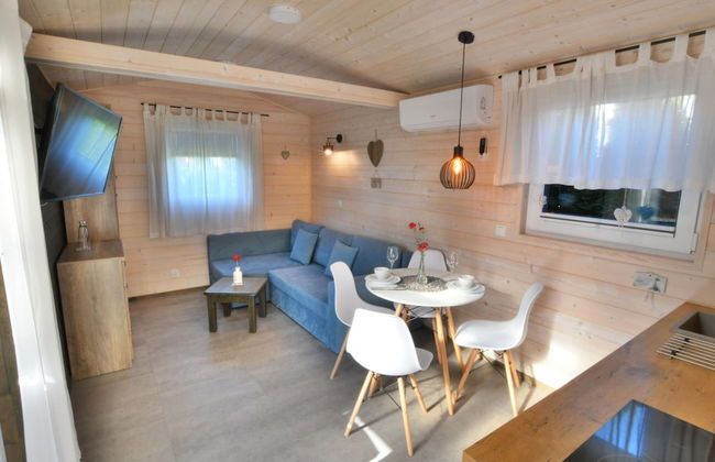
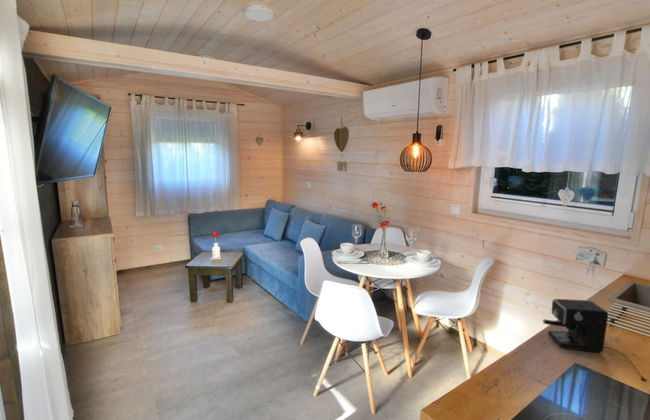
+ coffee maker (592, 335)
